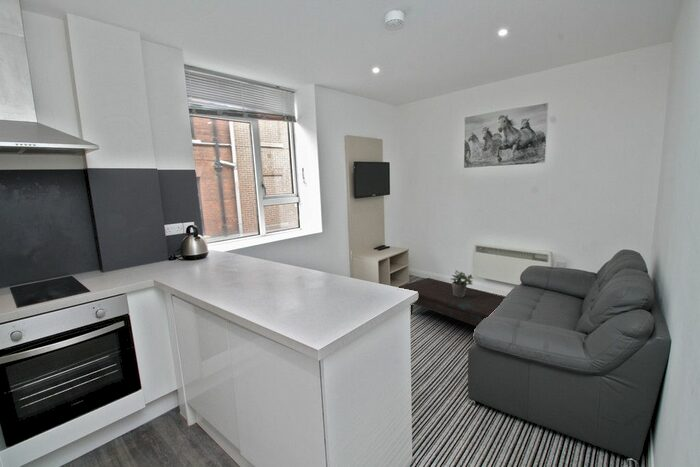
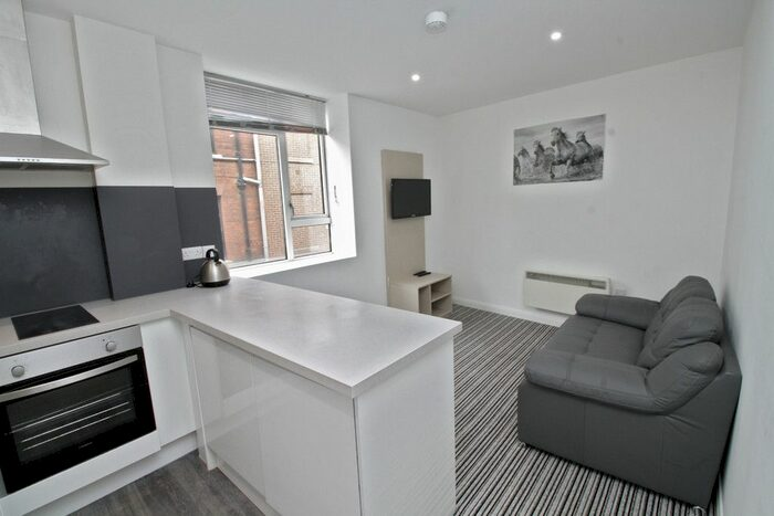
- potted plant (462, 283)
- coffee table (456, 307)
